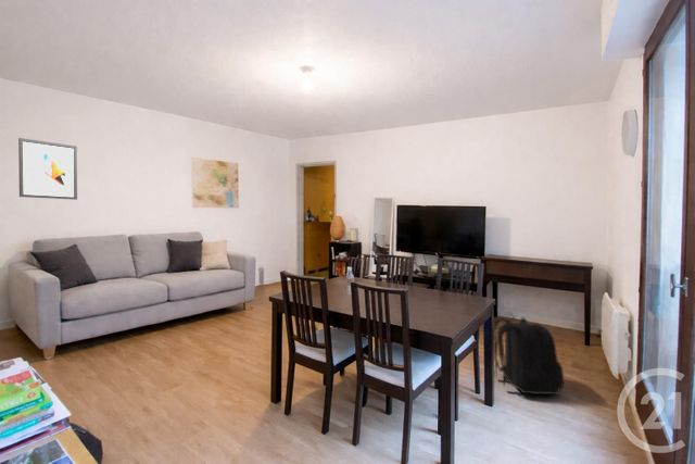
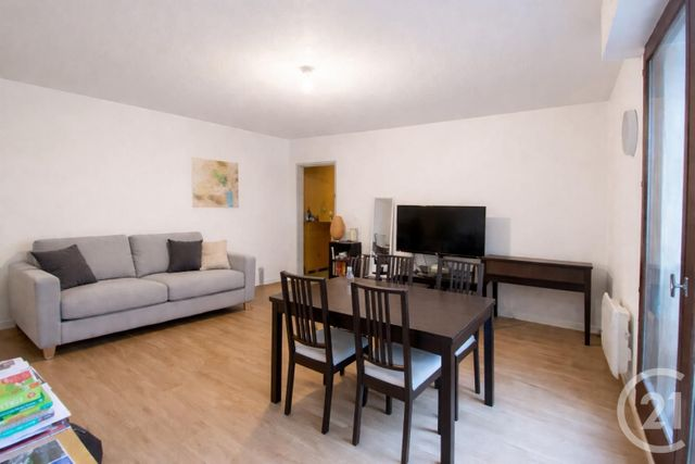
- backpack (523, 353)
- wall art (49, 170)
